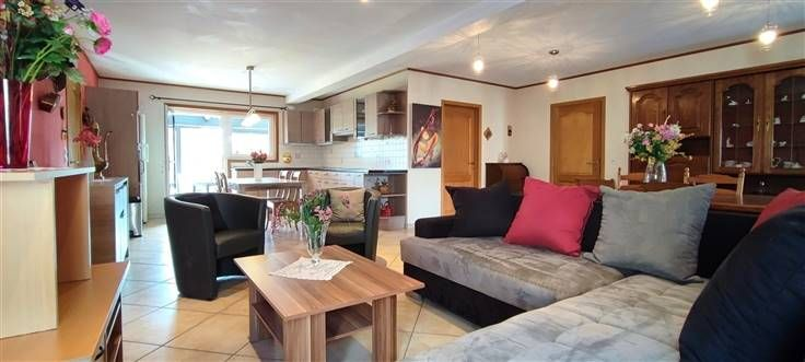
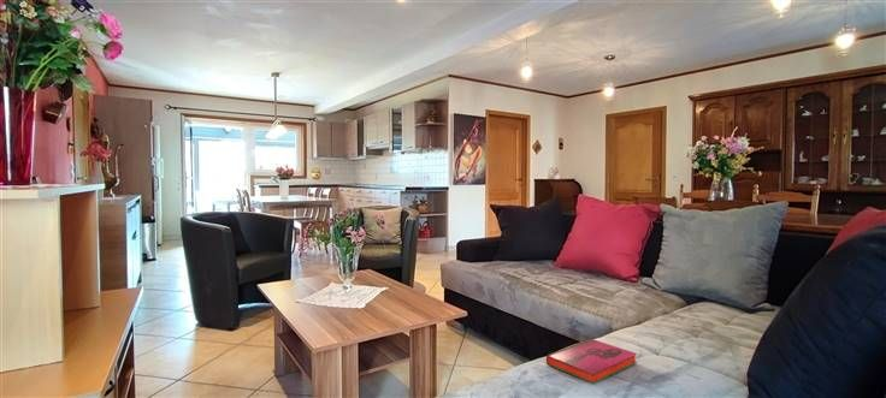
+ hardback book (591, 358)
